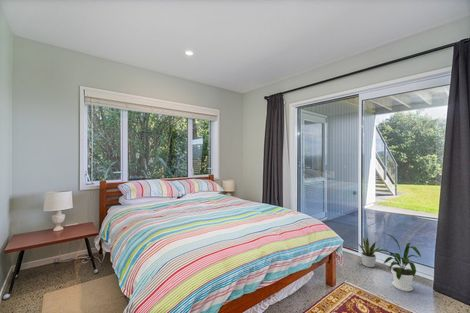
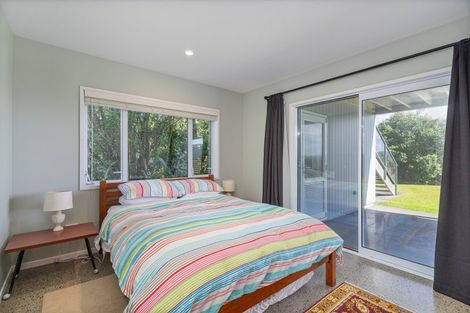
- house plant (400, 262)
- potted plant (369, 250)
